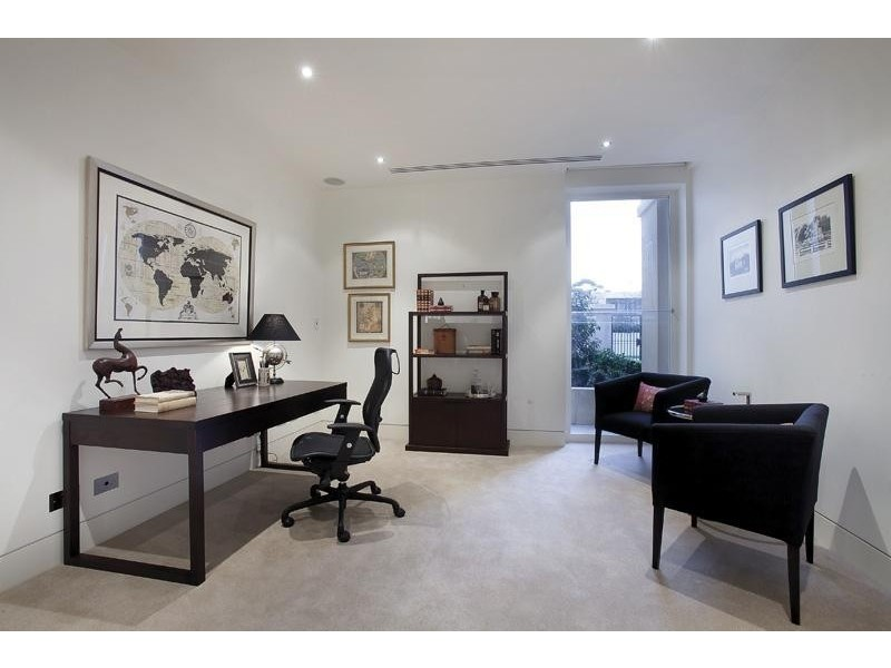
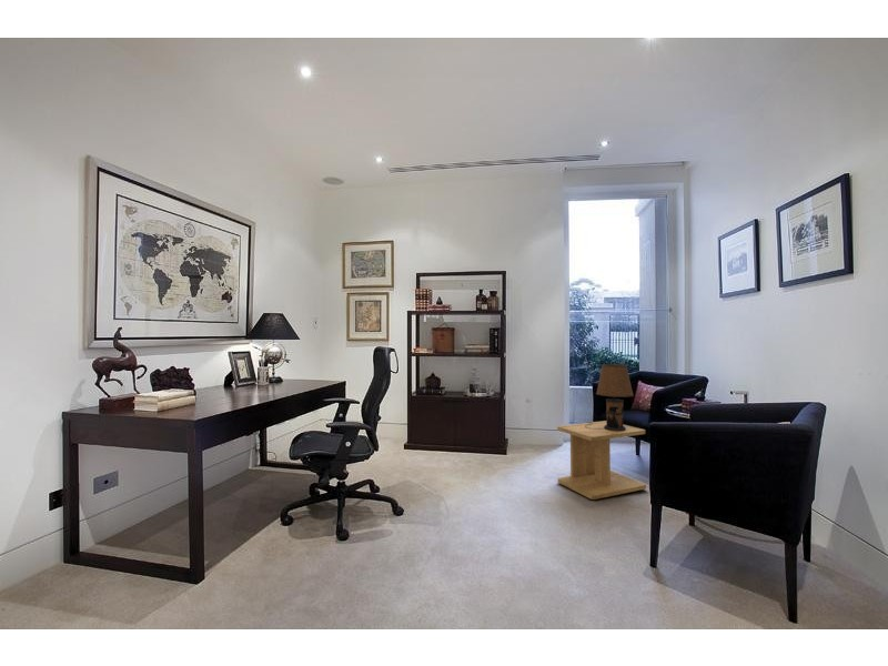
+ side table (601, 457)
+ table lamp (607, 395)
